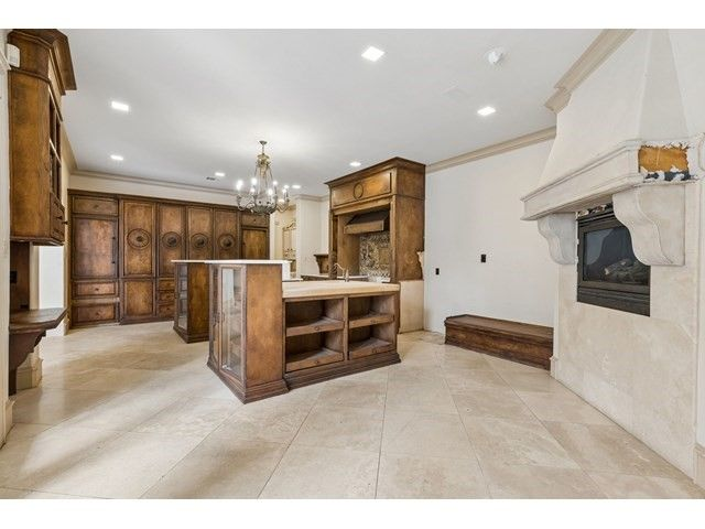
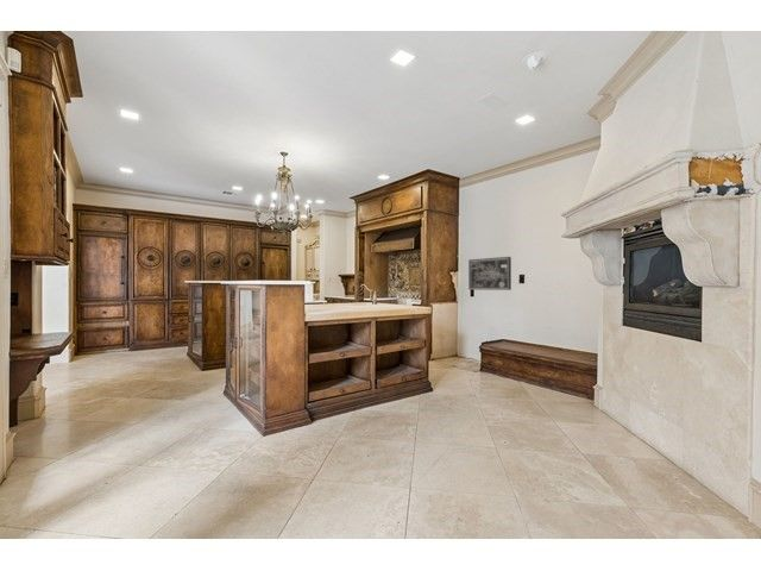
+ wall art (489, 274)
